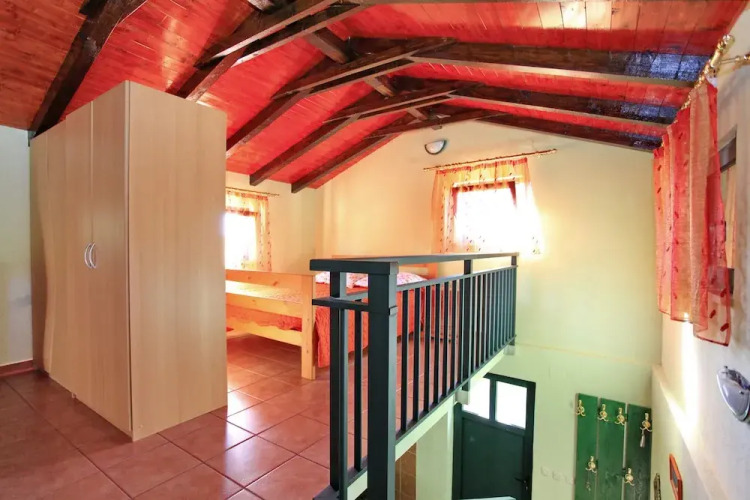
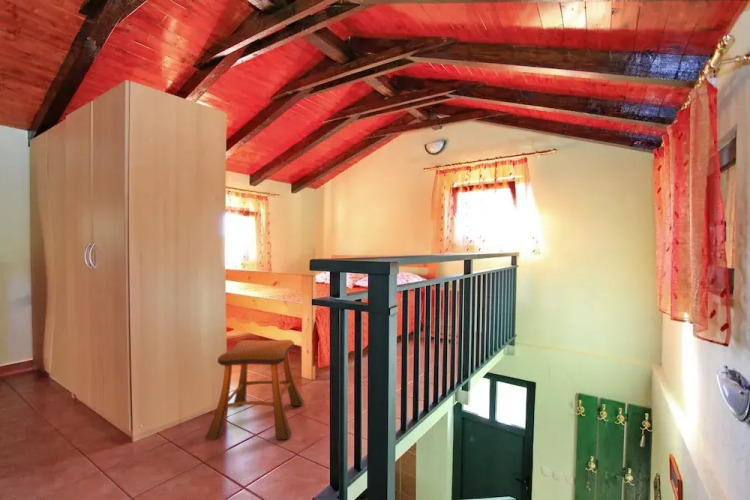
+ stool (259, 383)
